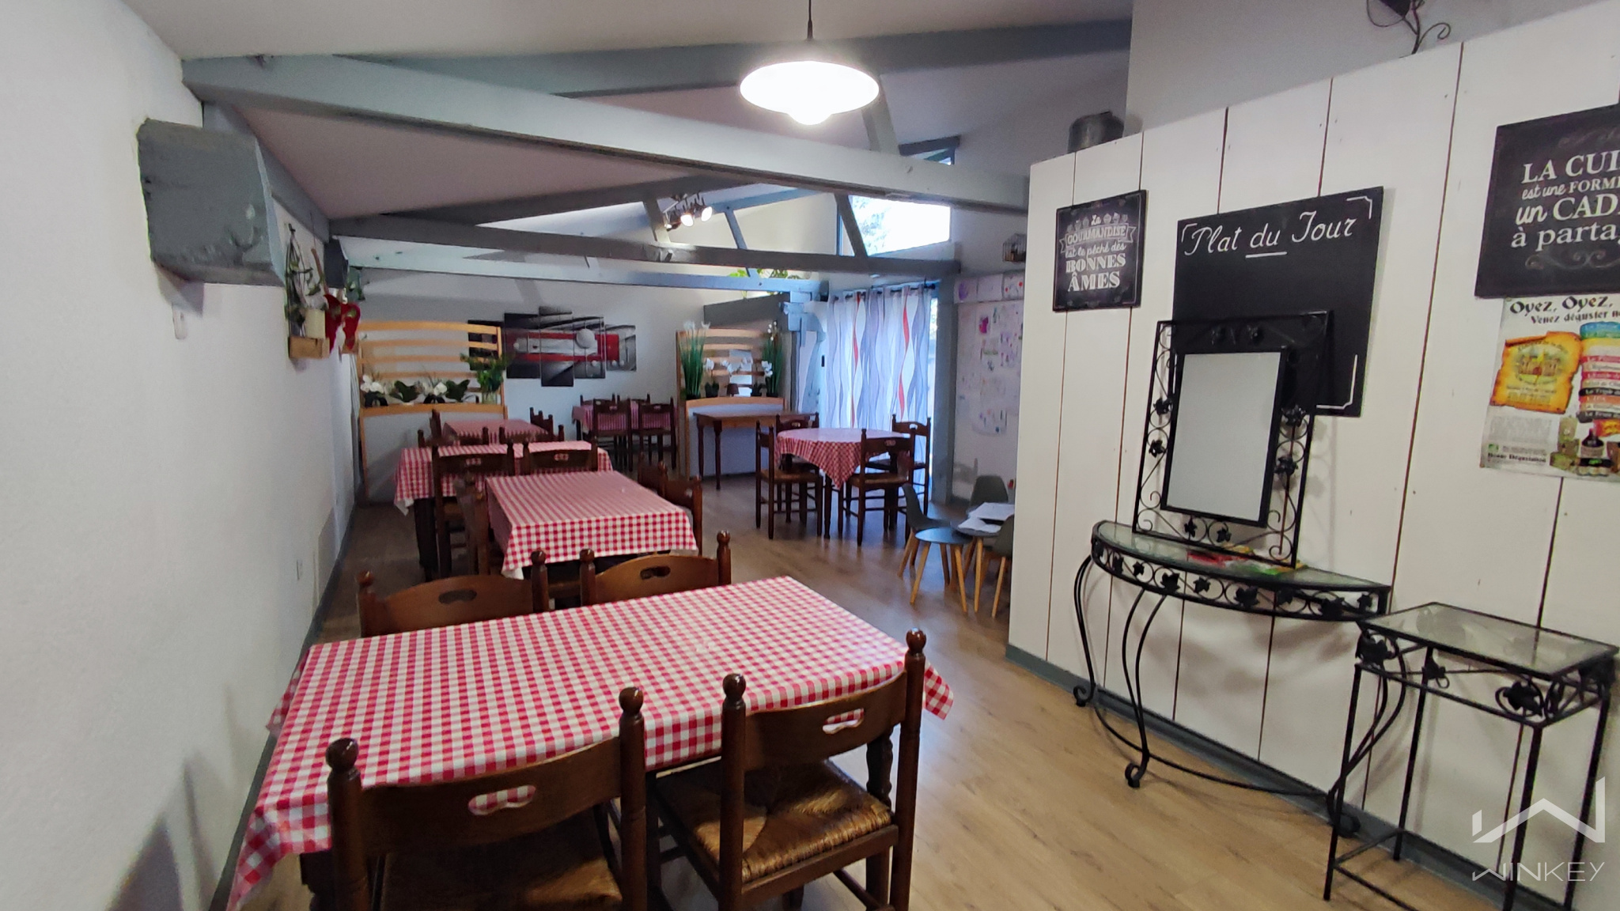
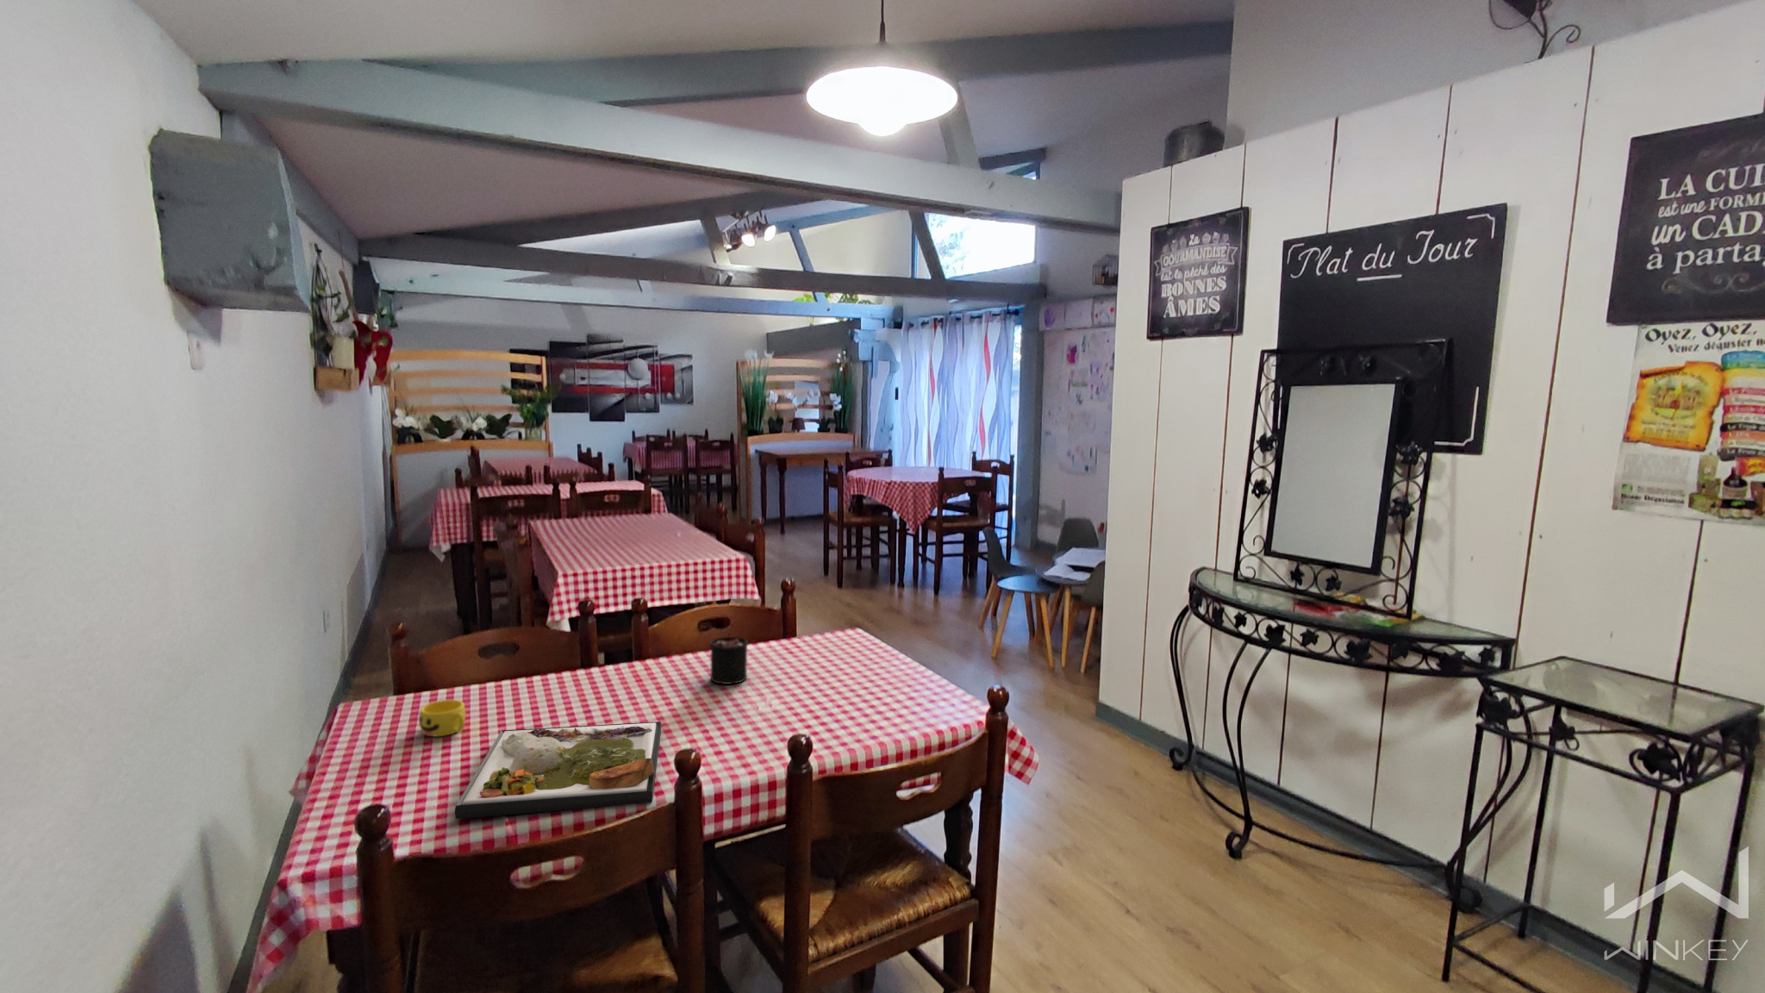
+ candle (729, 651)
+ cup (446, 719)
+ dinner plate (571, 755)
